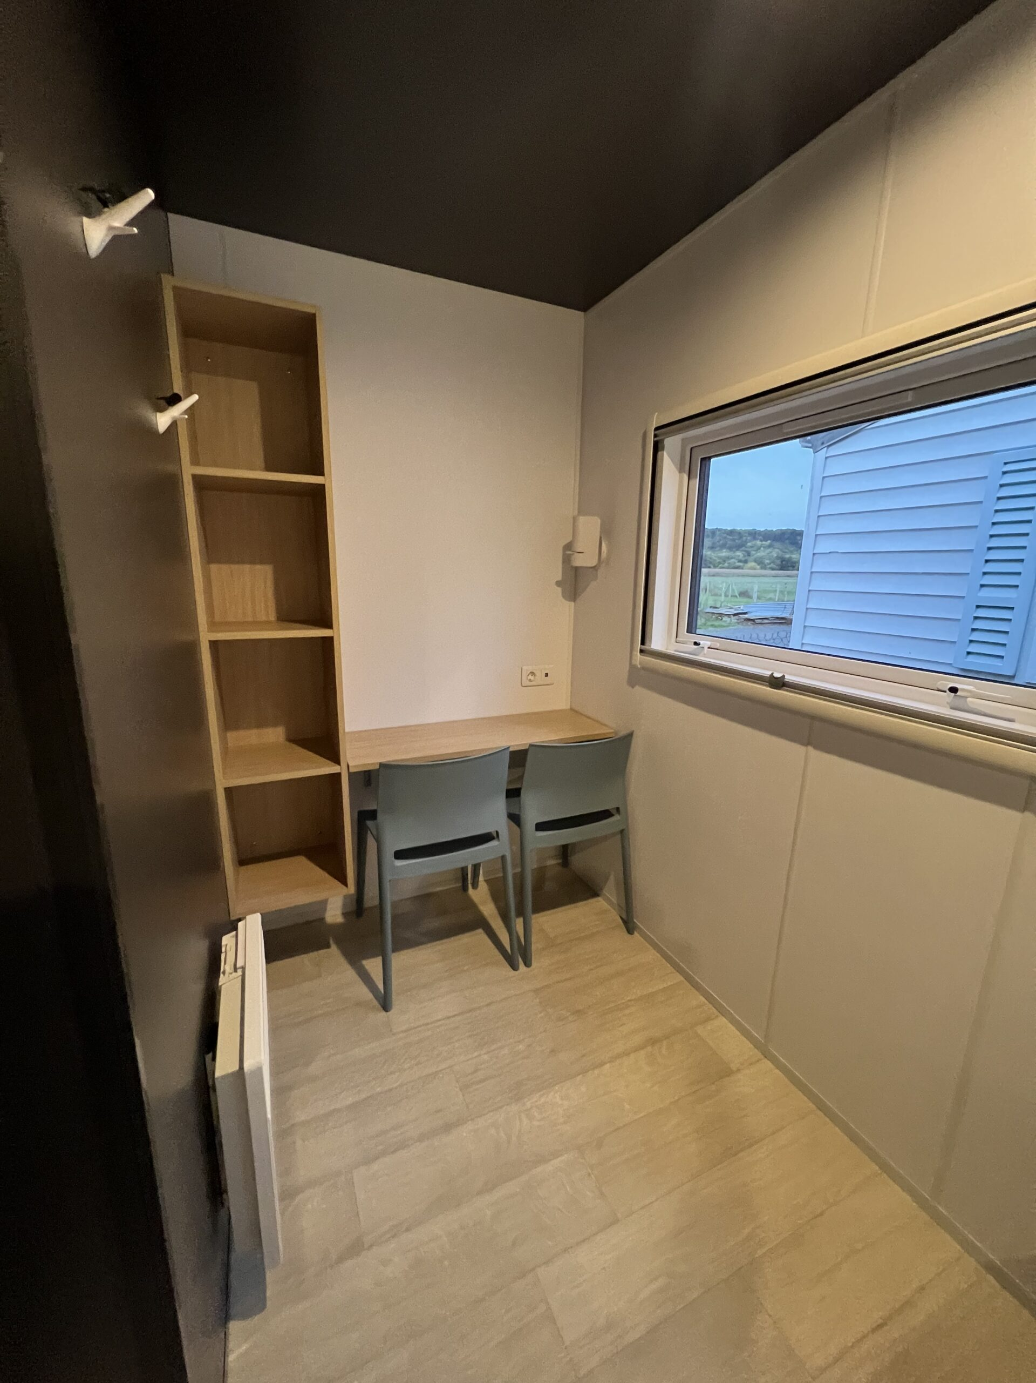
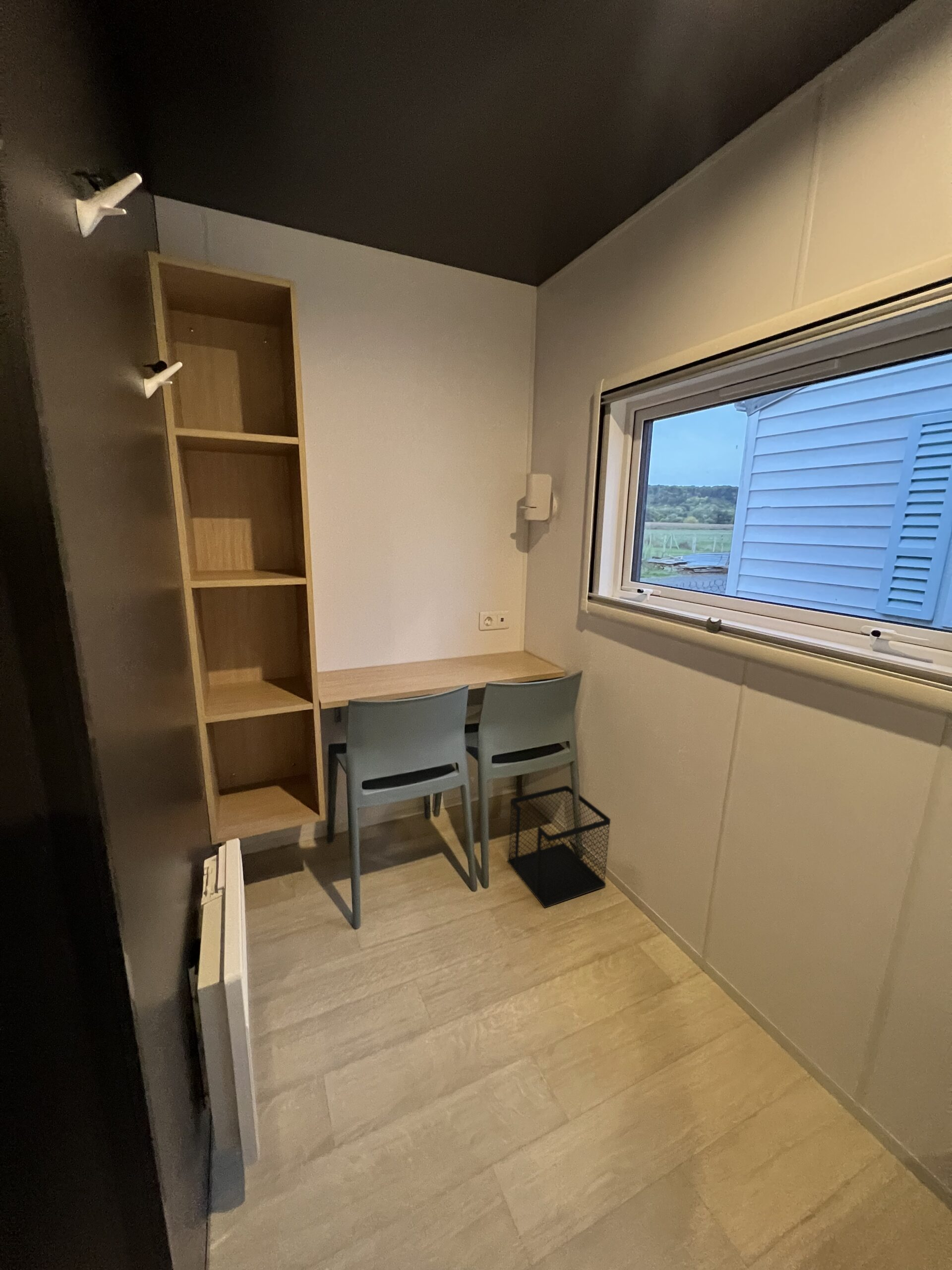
+ wastebasket (557, 842)
